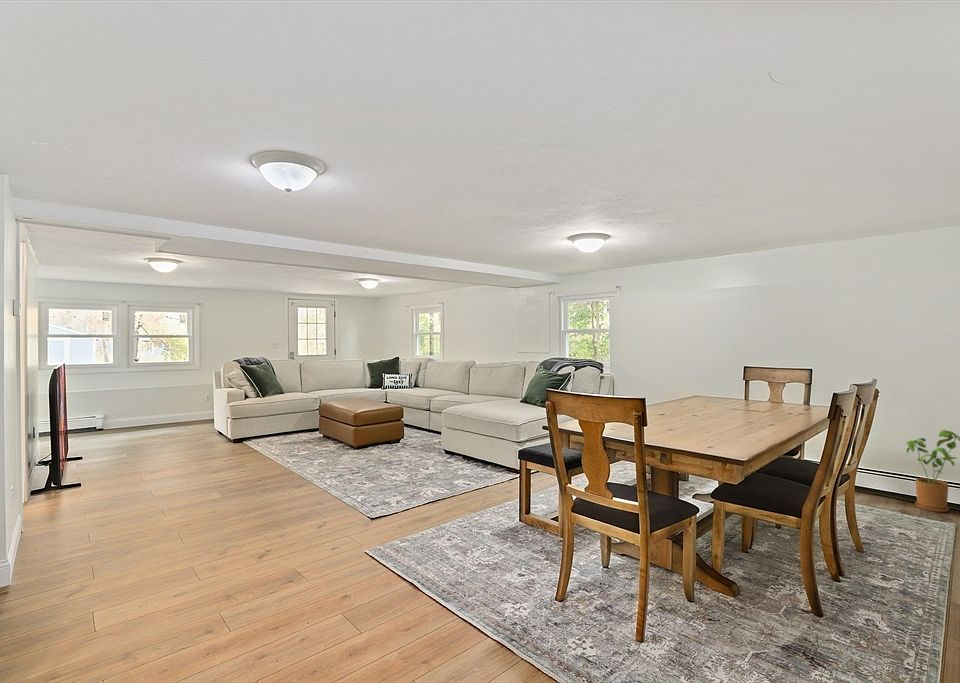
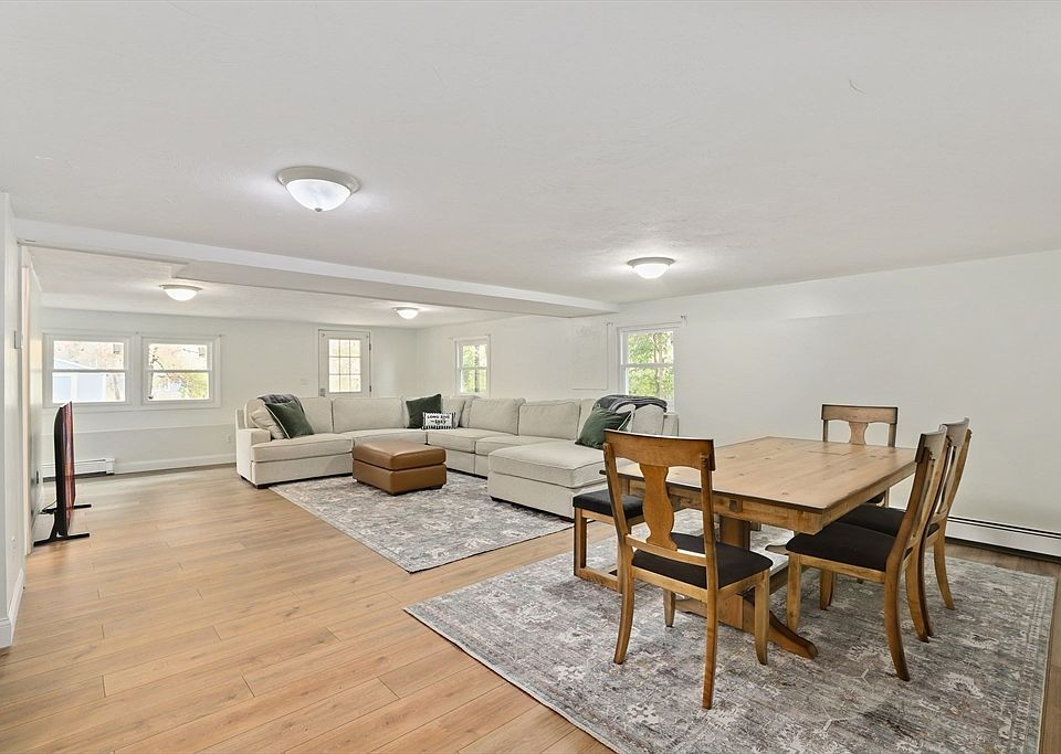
- house plant (933, 469)
